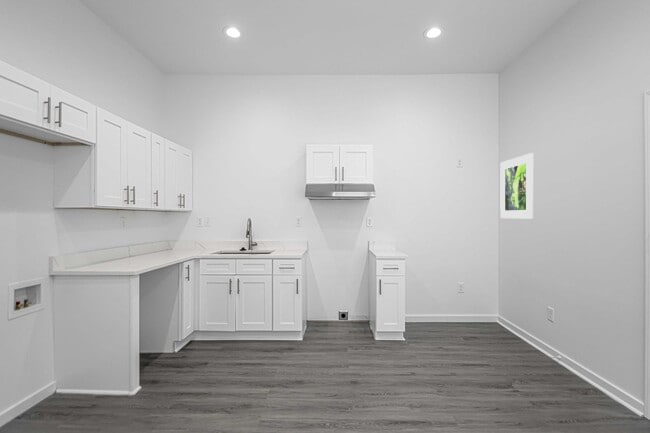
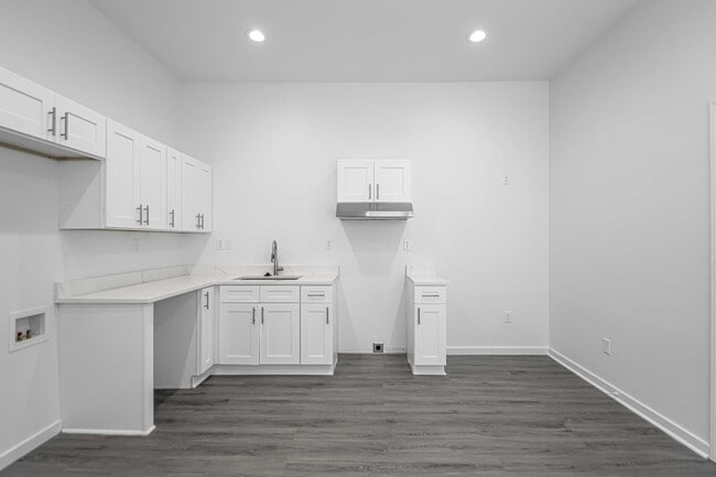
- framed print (515, 188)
